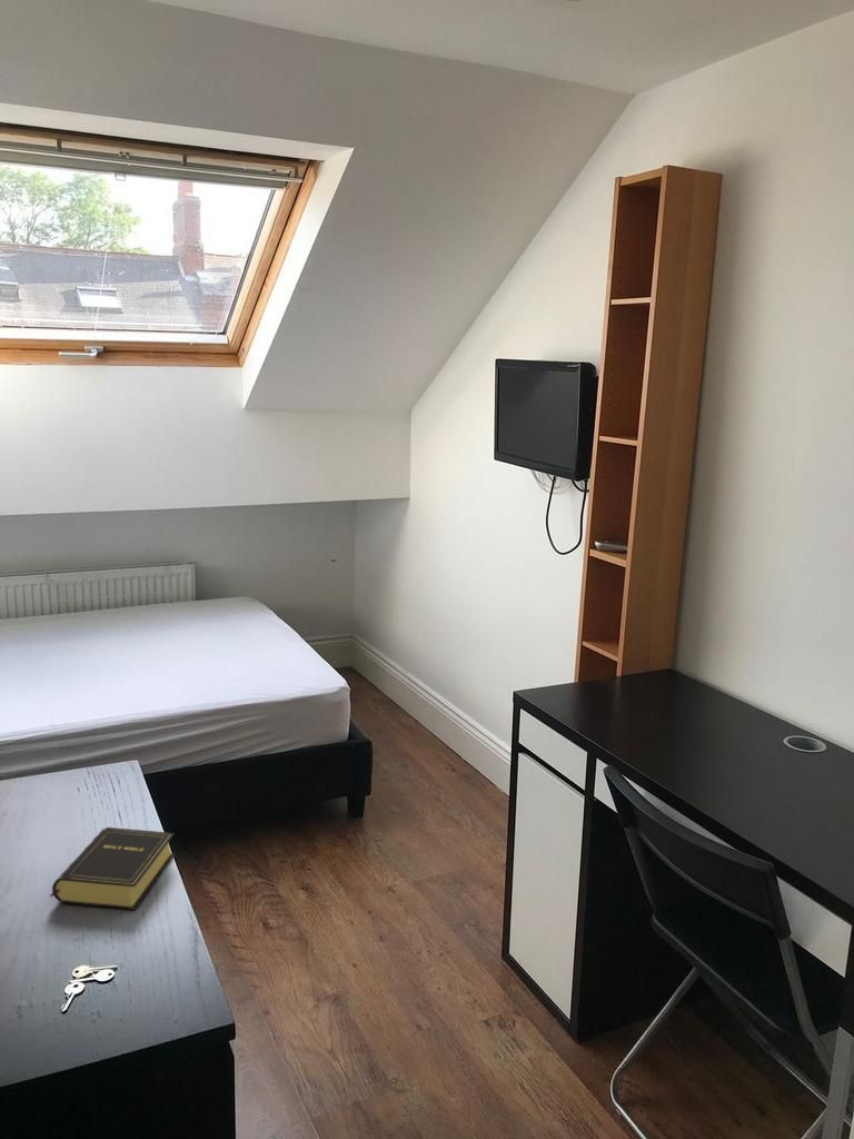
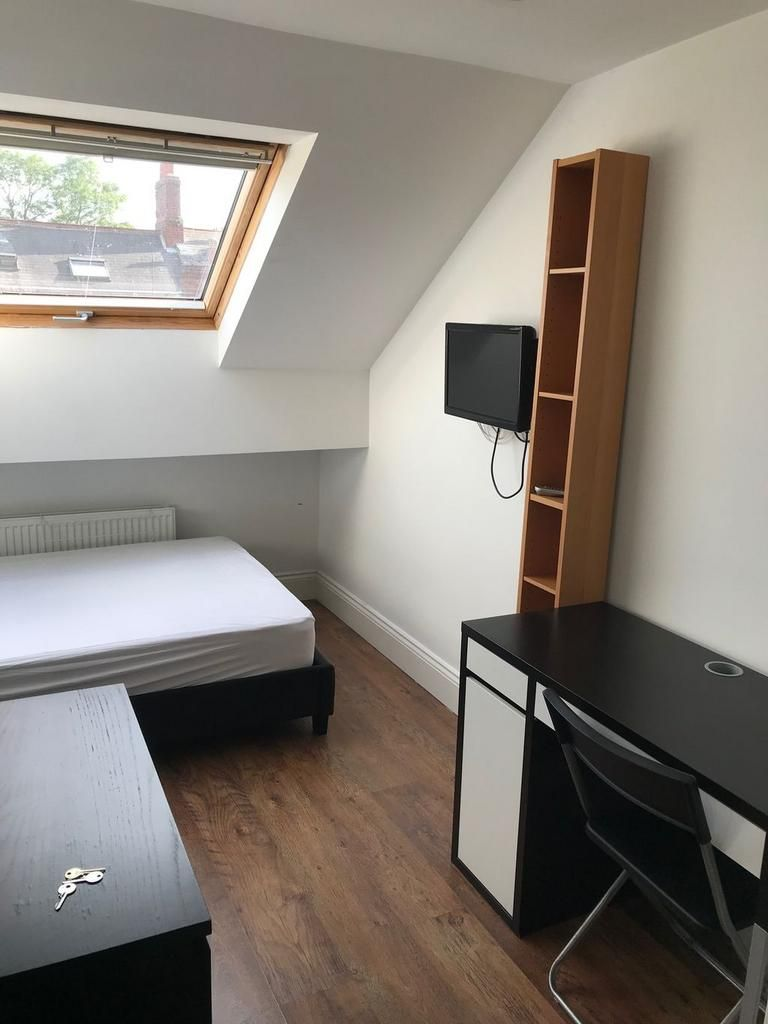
- book (115, 868)
